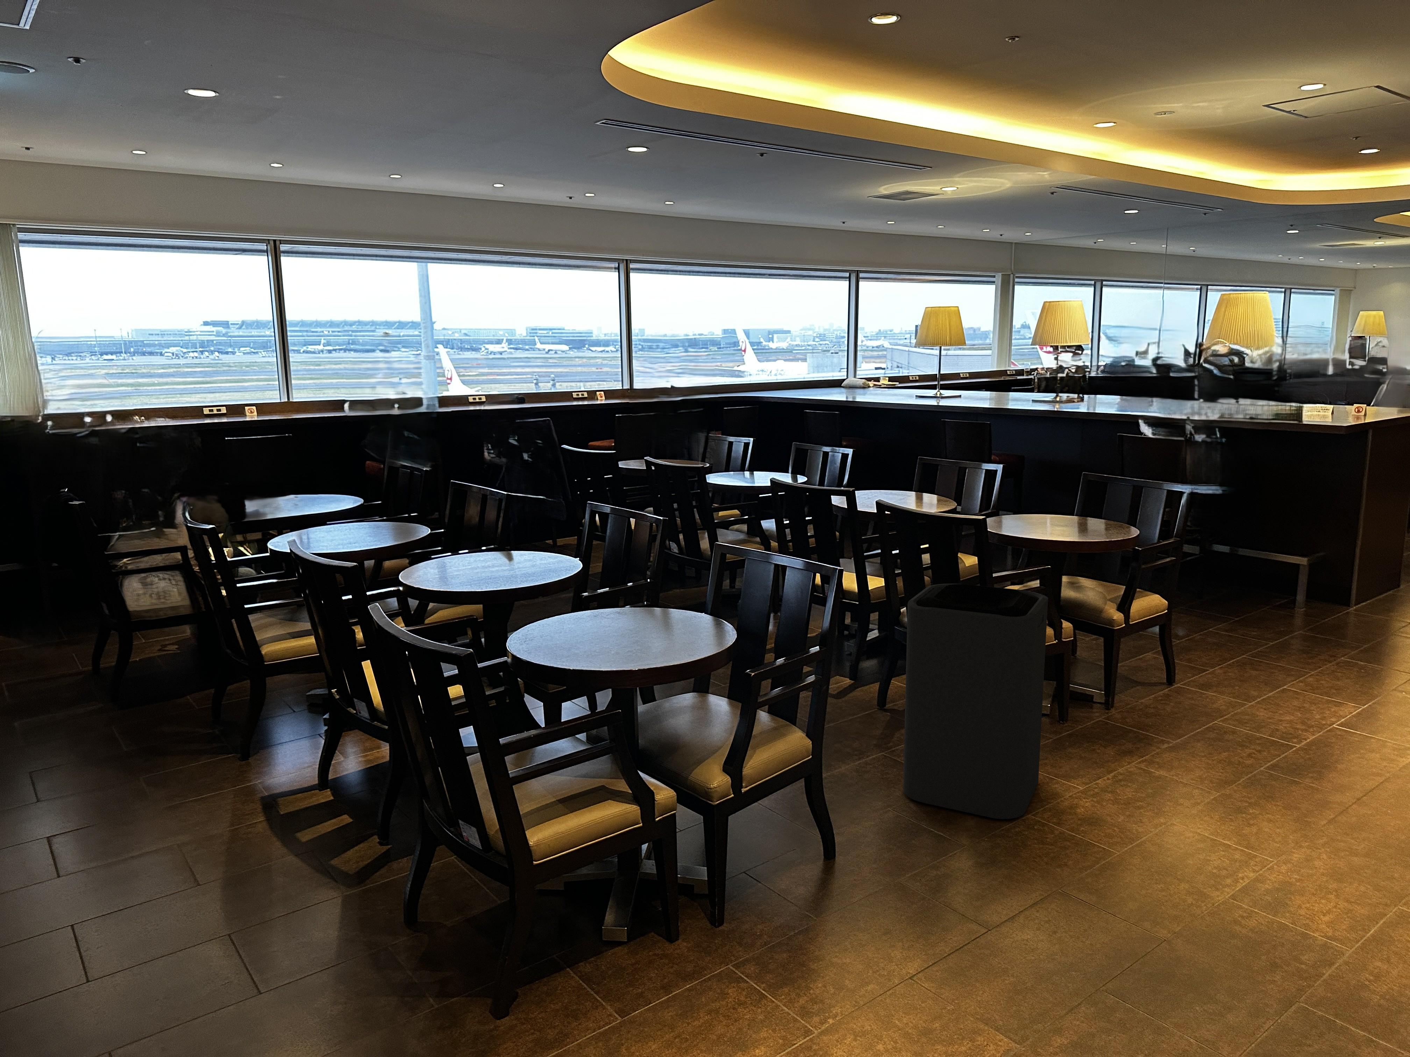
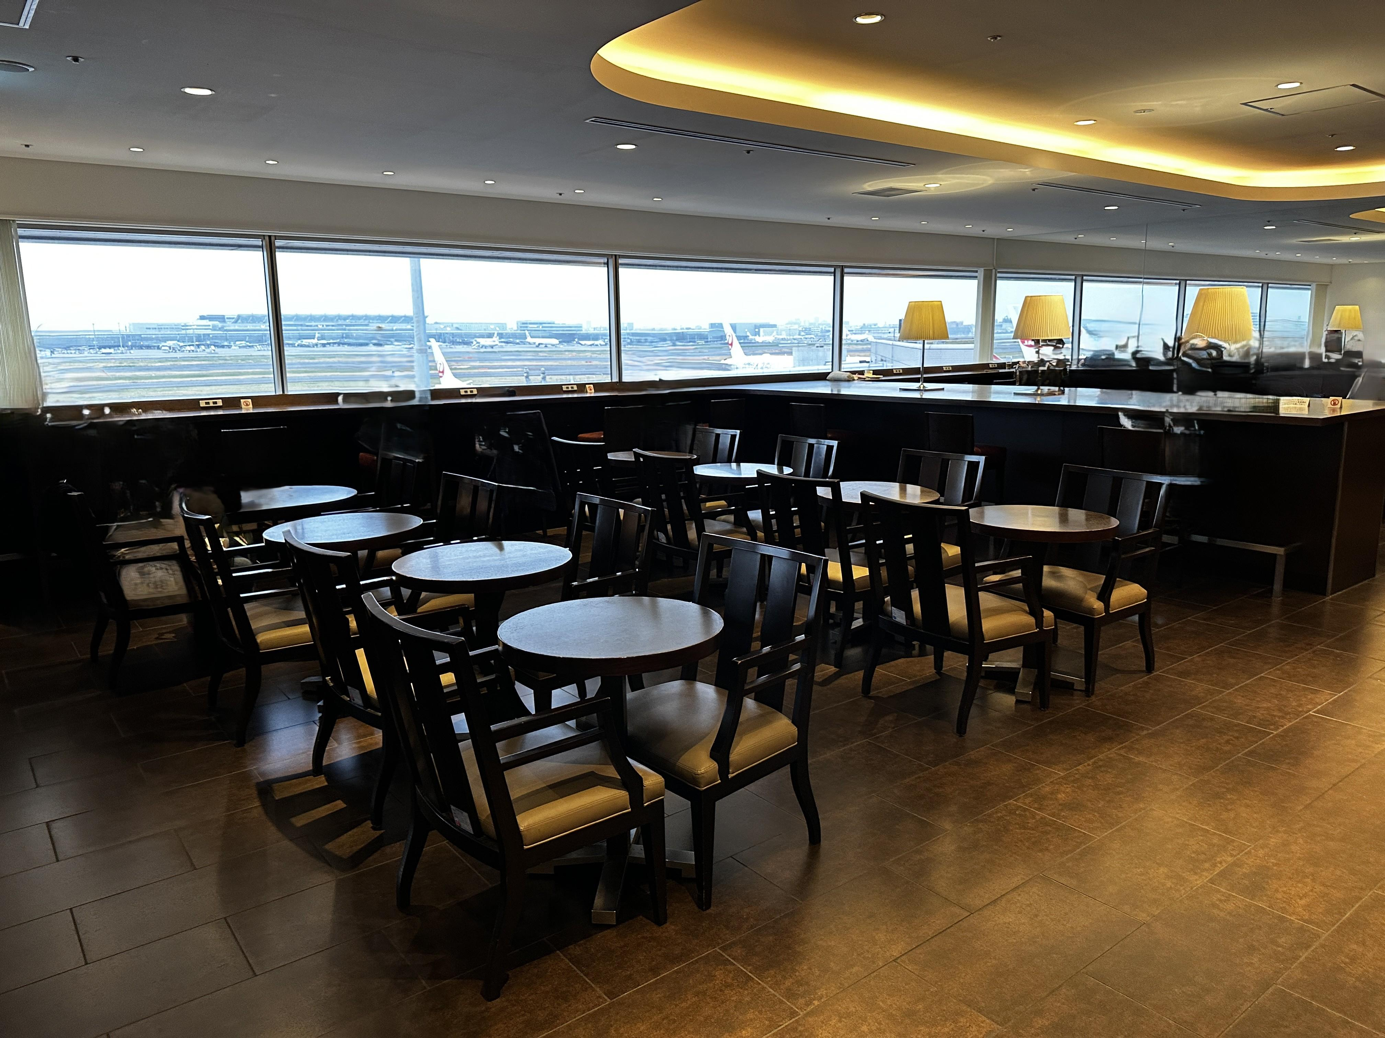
- trash can (975, 693)
